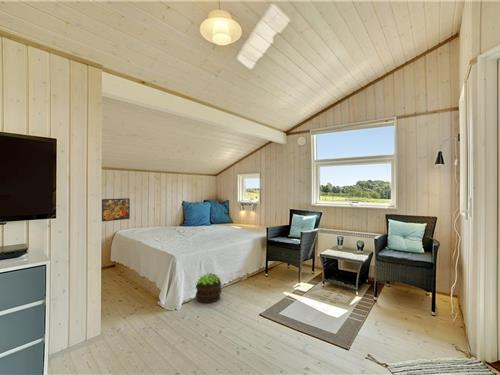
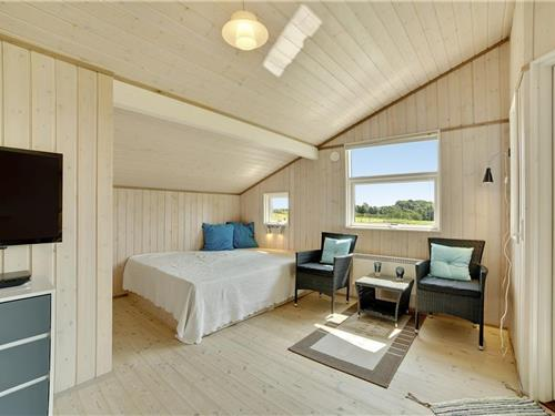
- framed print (116, 209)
- potted plant (208, 286)
